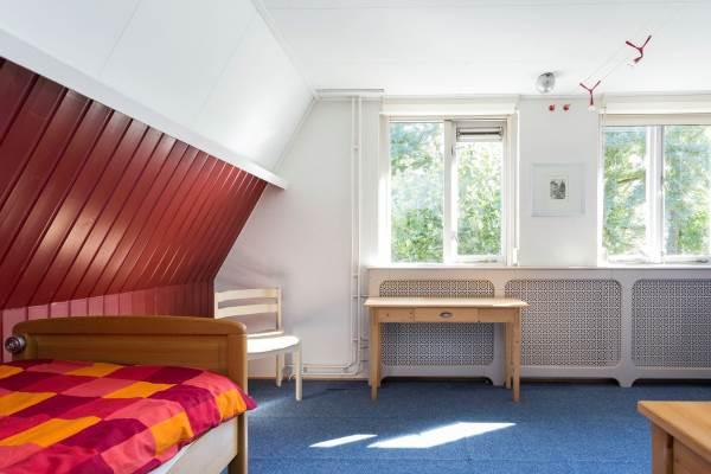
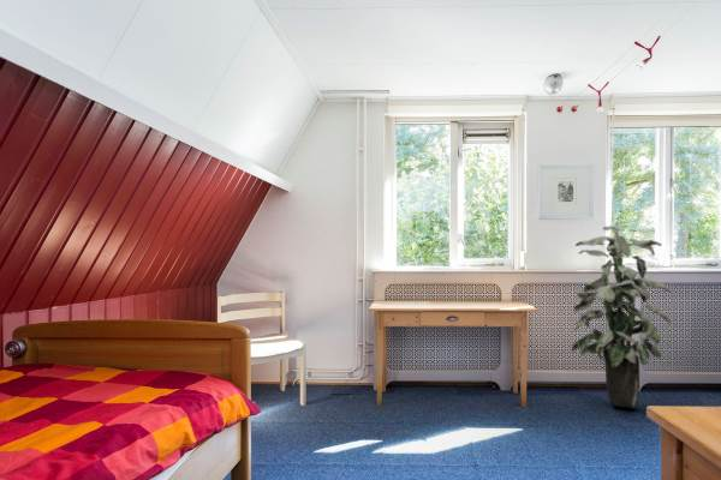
+ indoor plant (615, 314)
